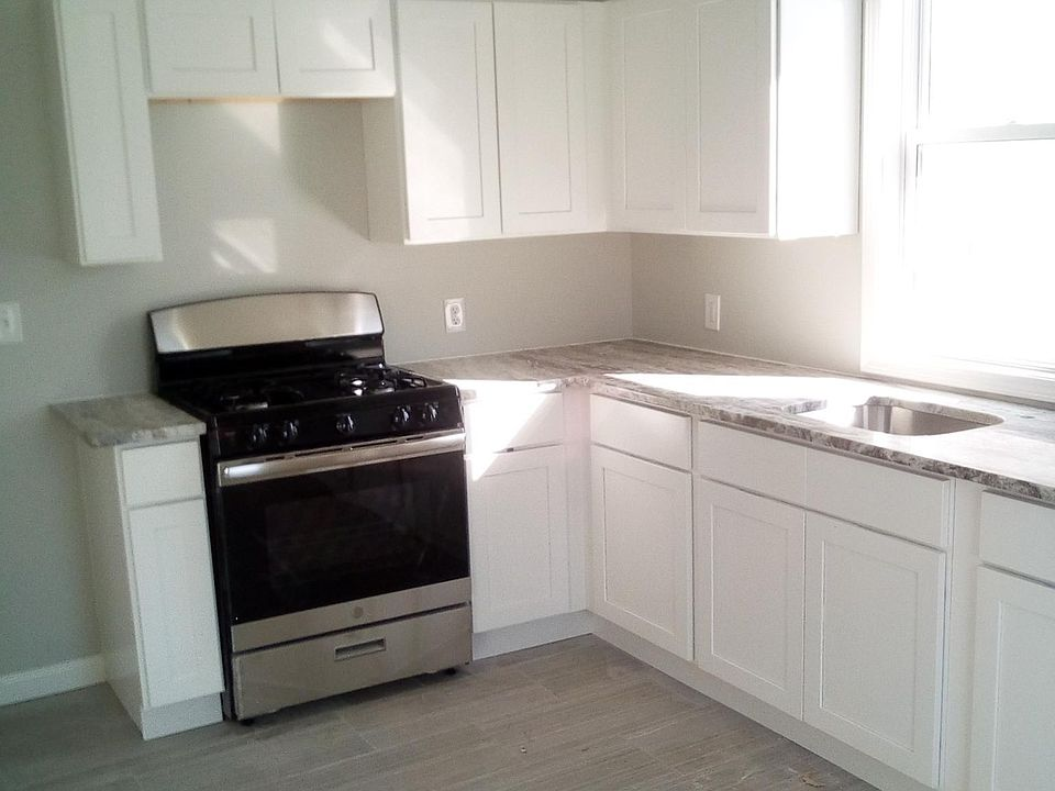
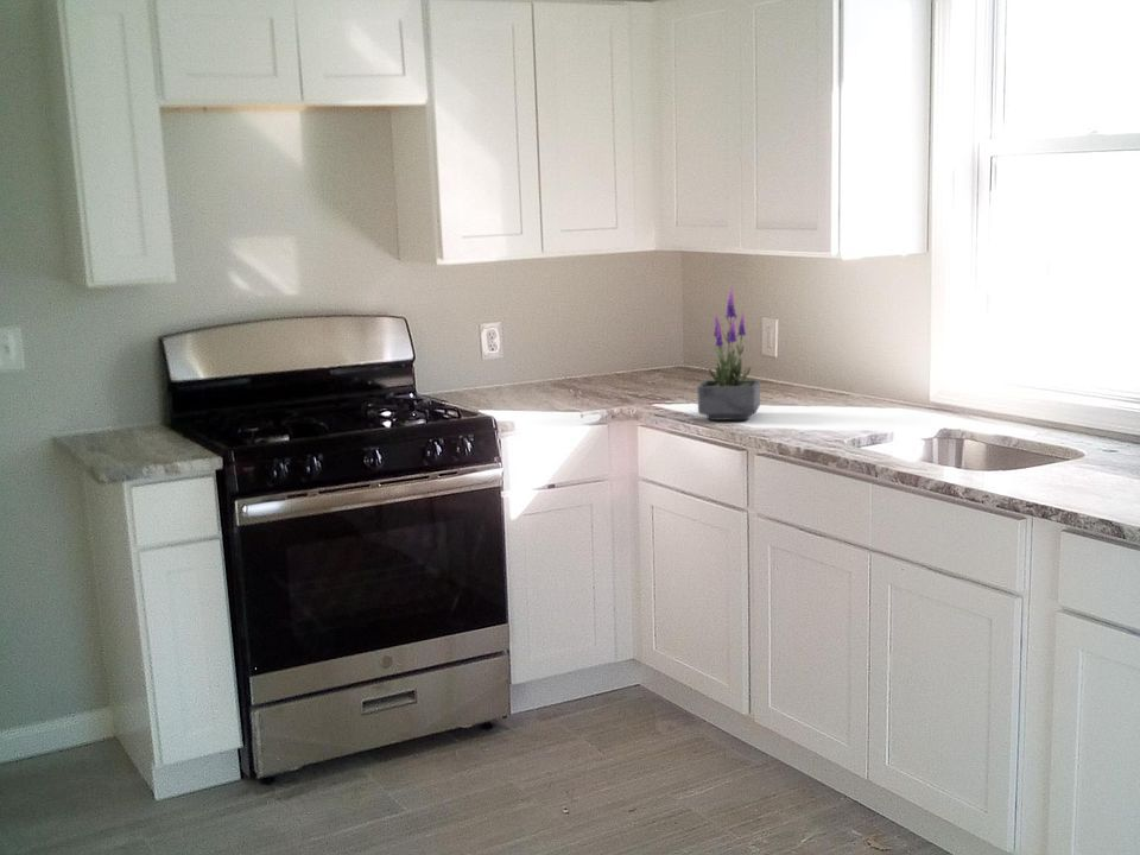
+ potted plant (728, 352)
